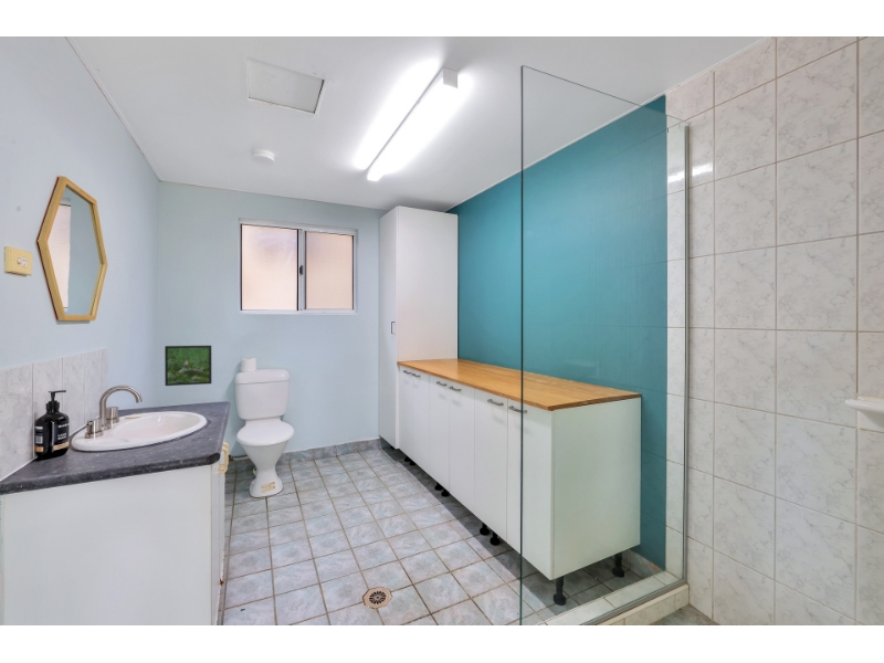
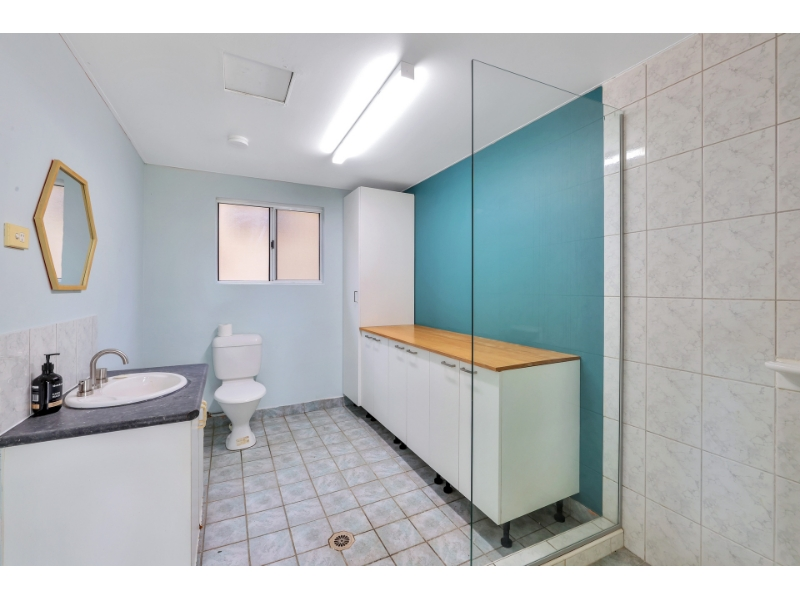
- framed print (188, 365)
